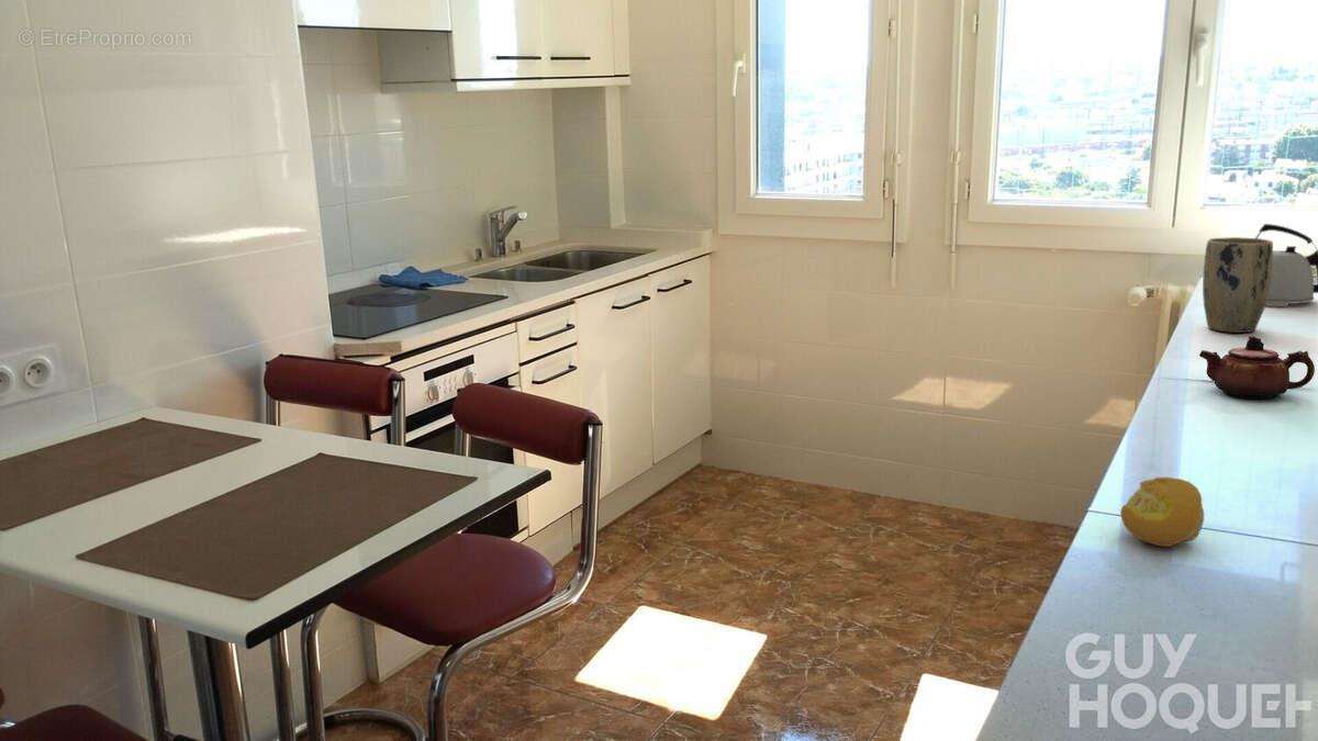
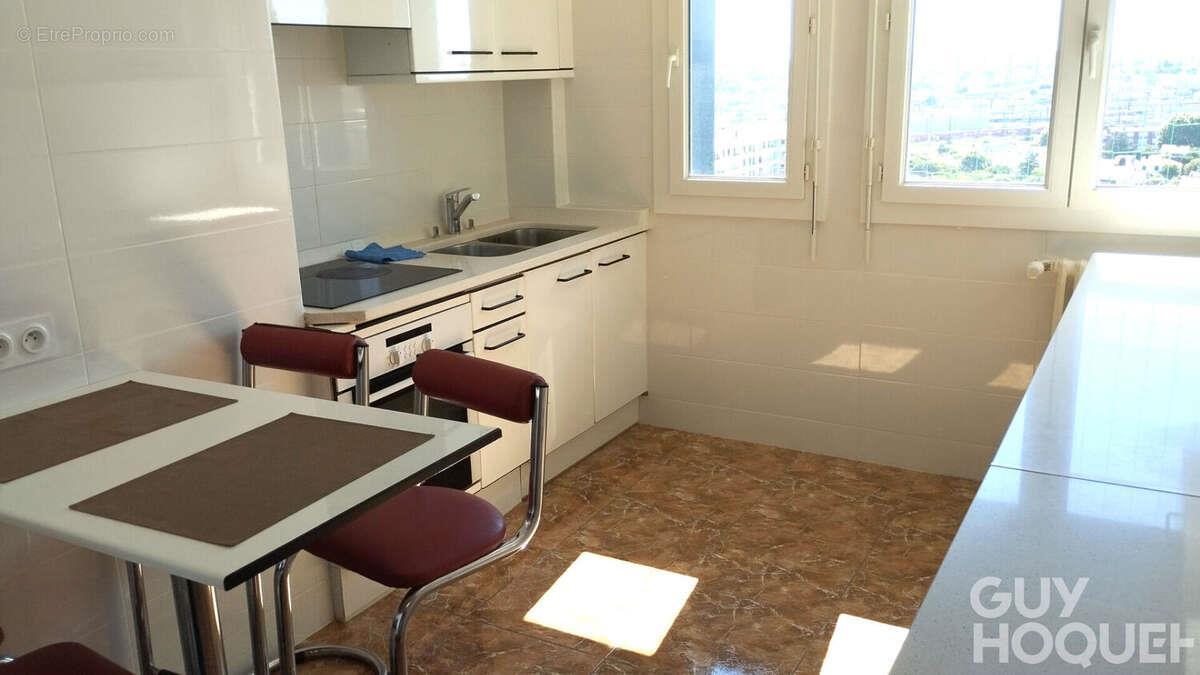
- fruit (1162, 509)
- plant pot (1236, 284)
- teapot (1255, 364)
- kettle (1275, 262)
